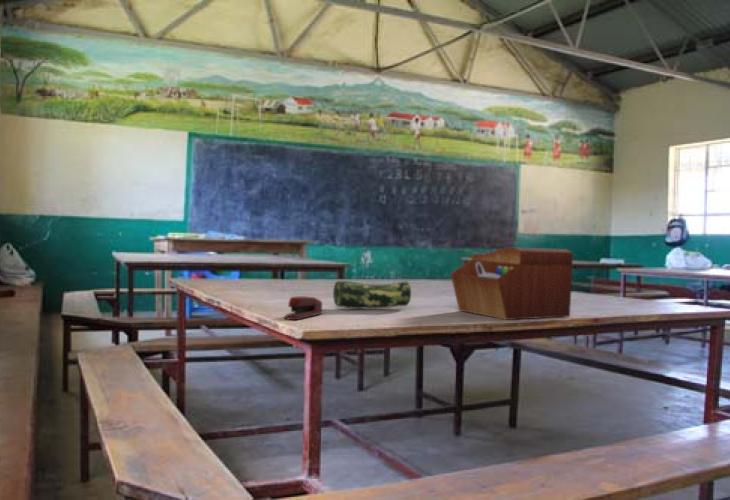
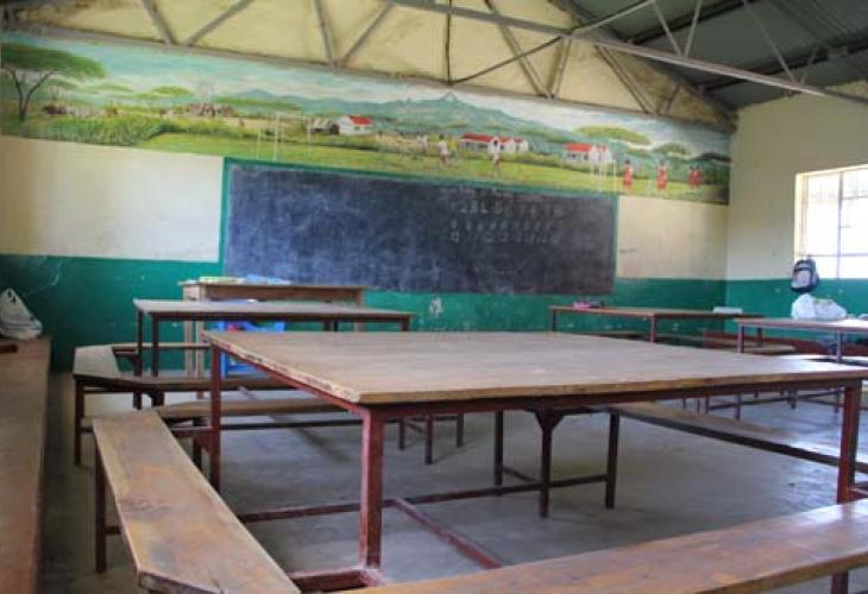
- pencil case (374, 294)
- sewing box (509, 280)
- stapler (304, 305)
